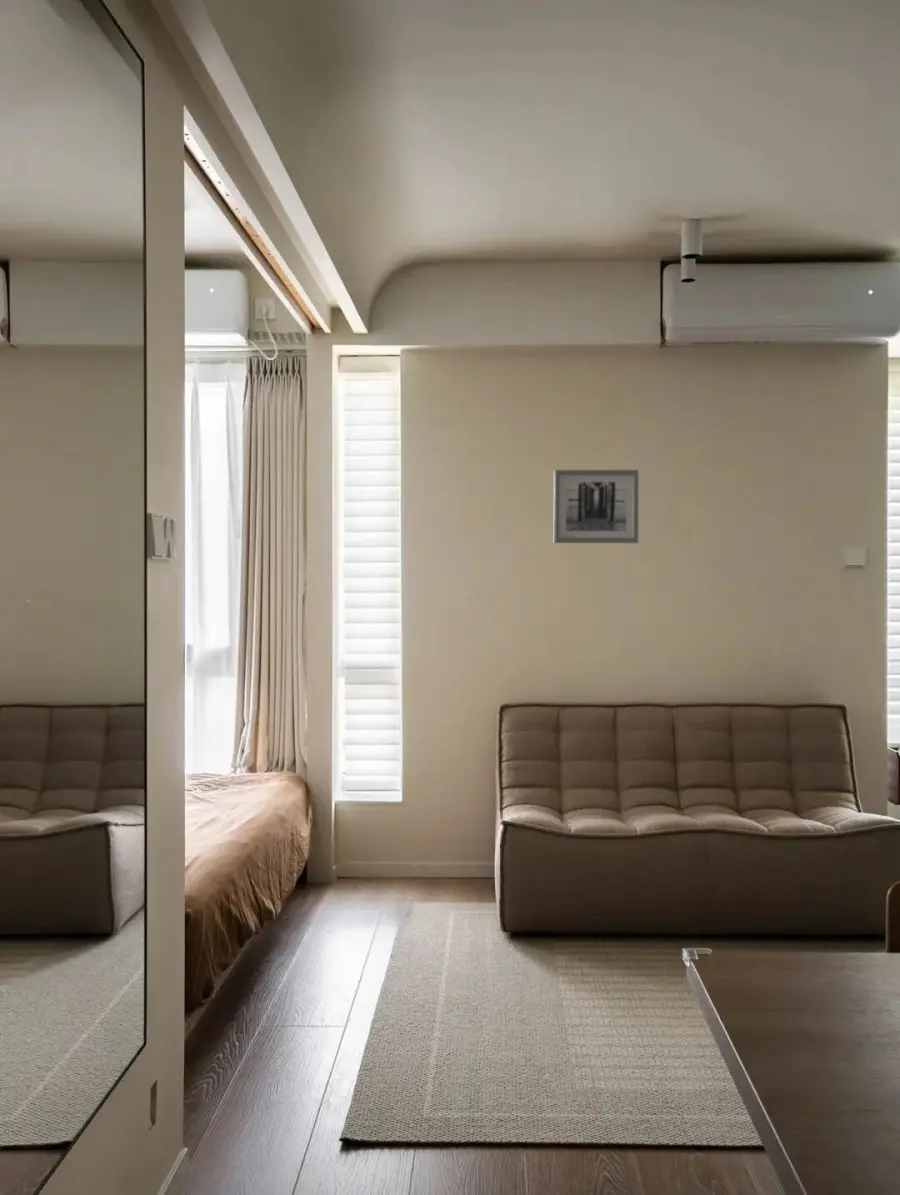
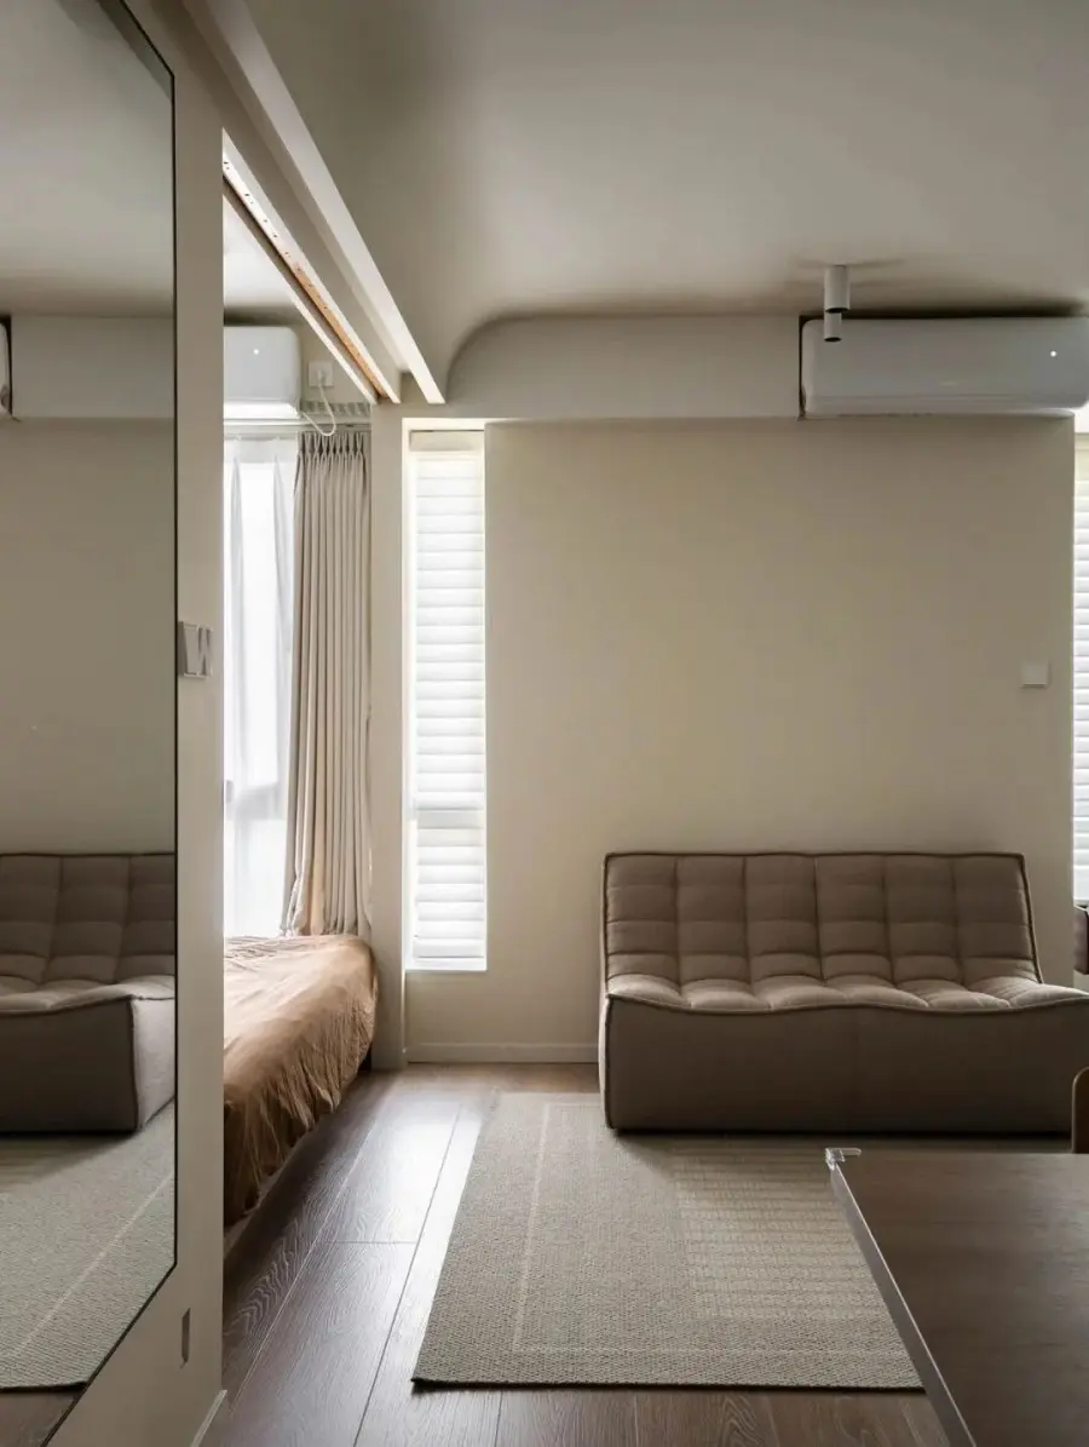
- wall art (596, 506)
